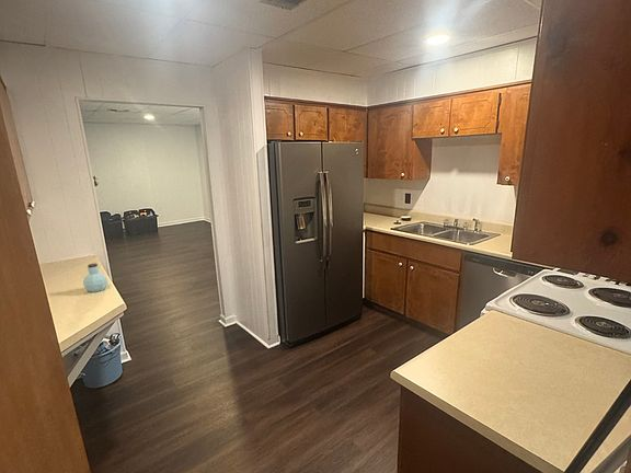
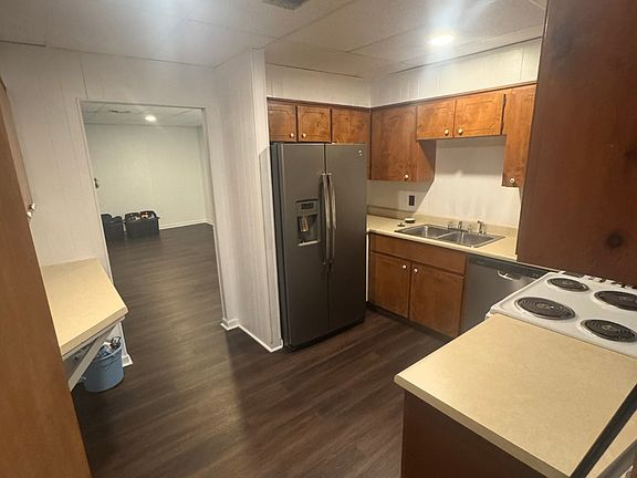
- jar (94, 277)
